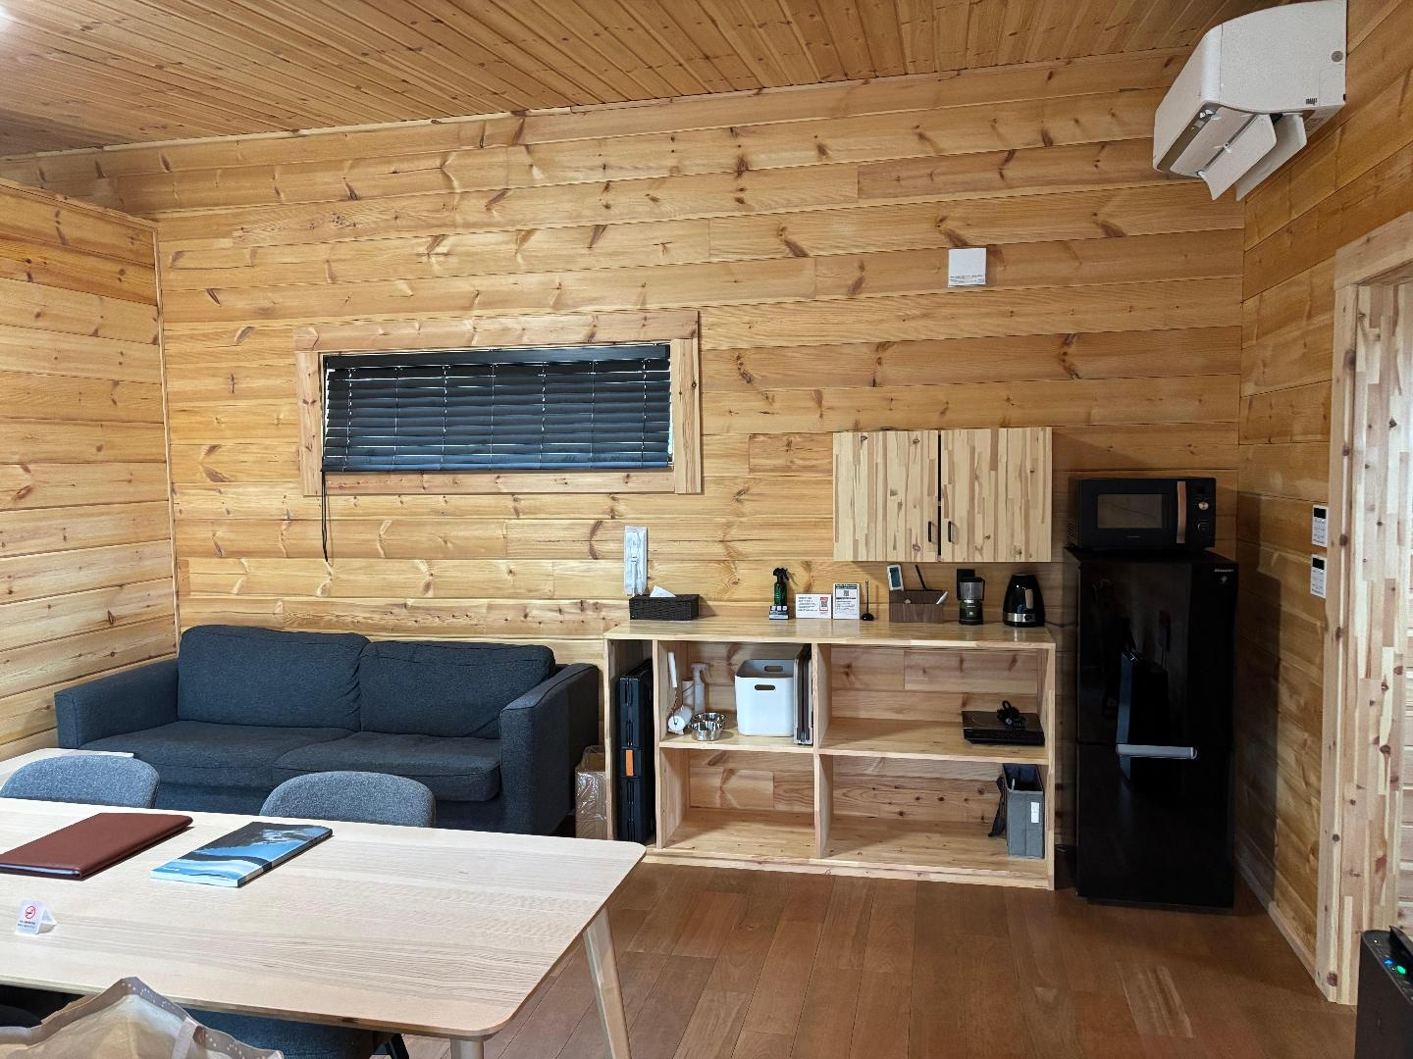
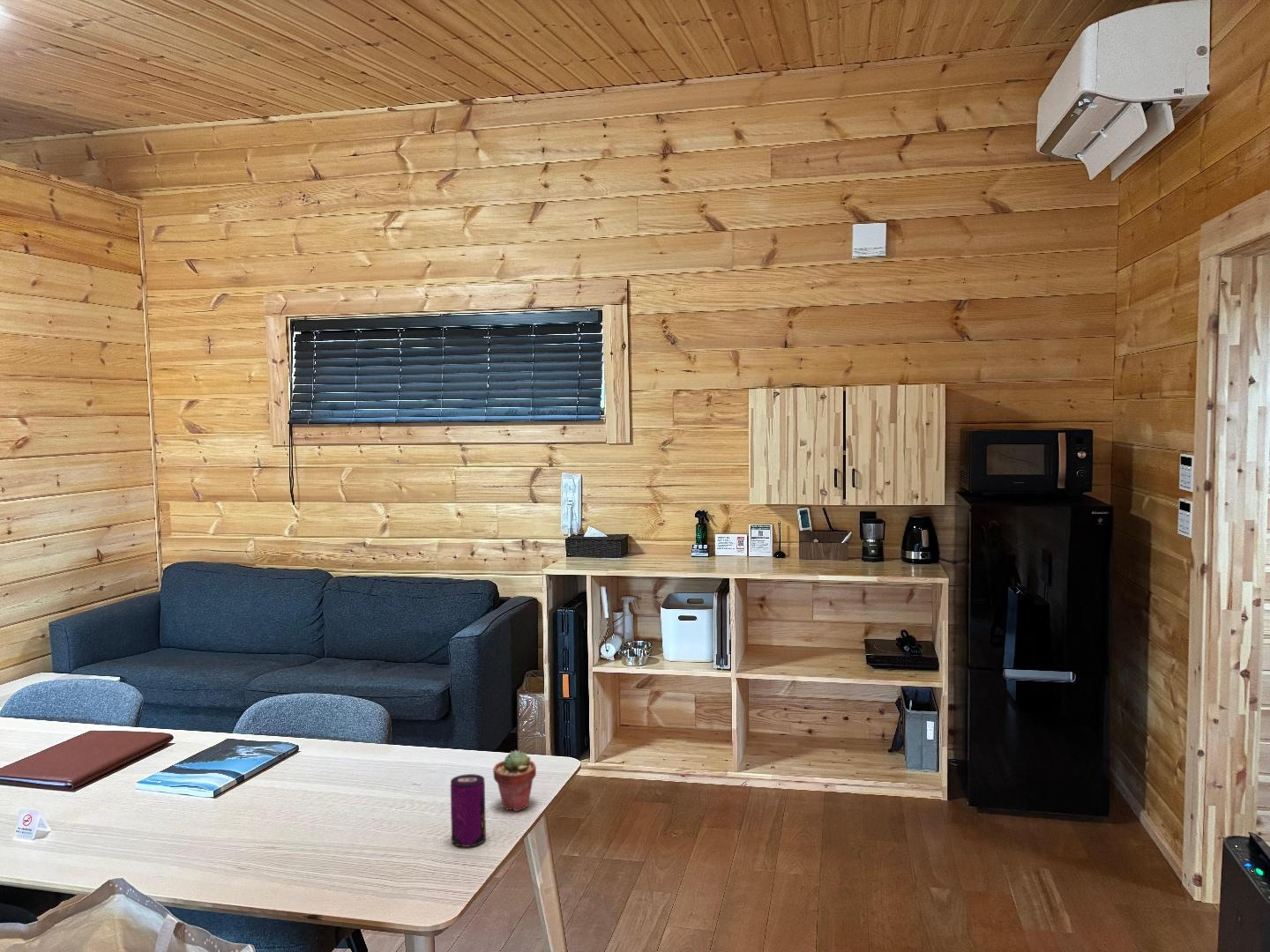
+ potted succulent (514, 777)
+ beverage can (467, 809)
